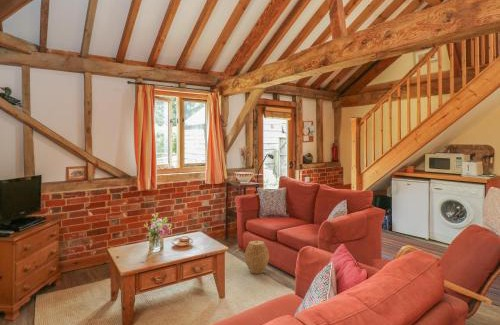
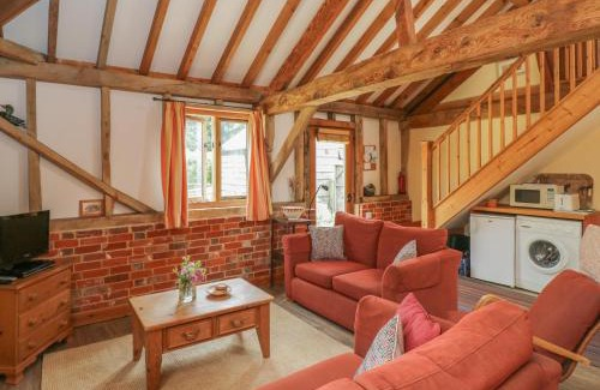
- woven basket (256, 256)
